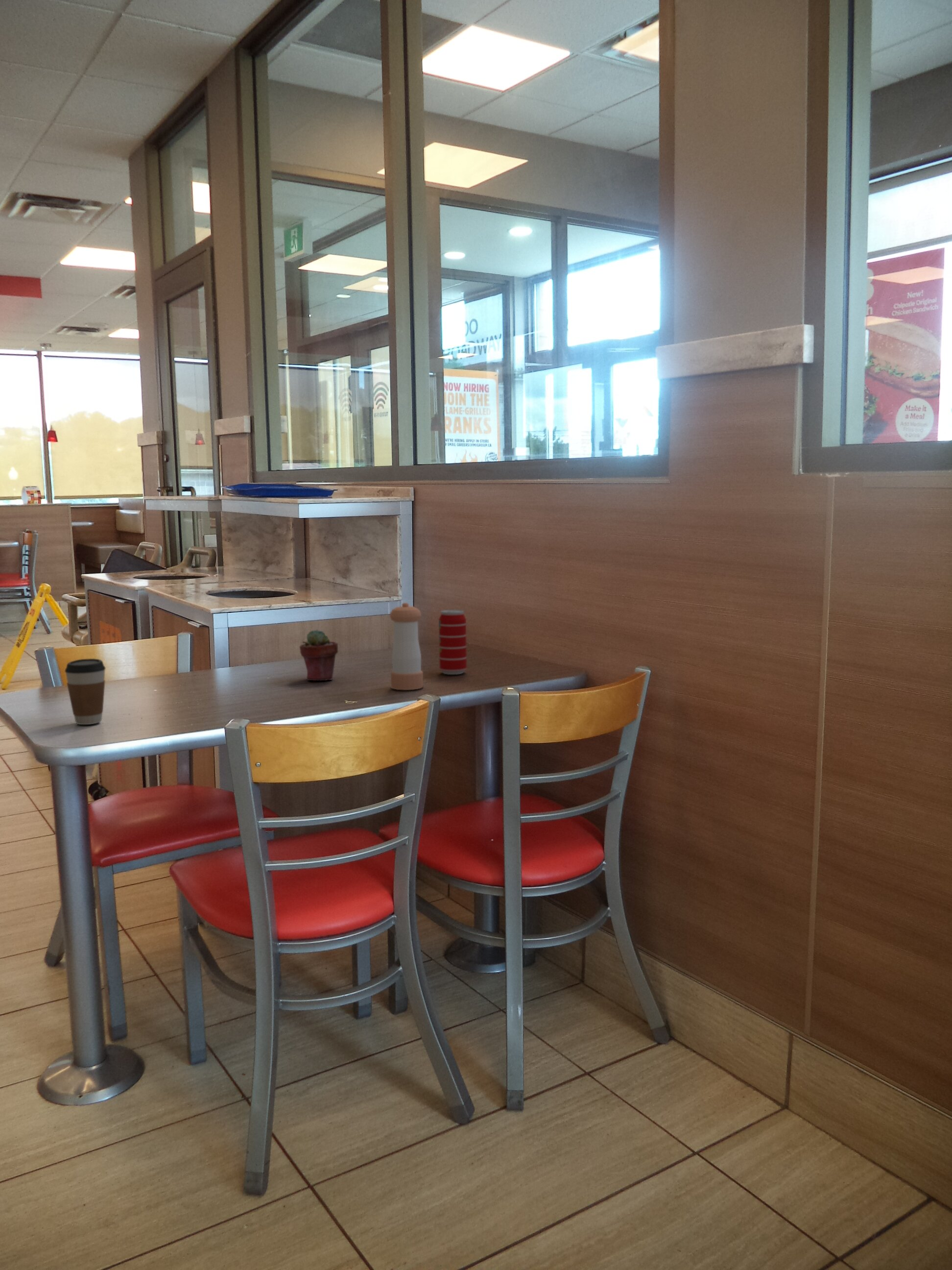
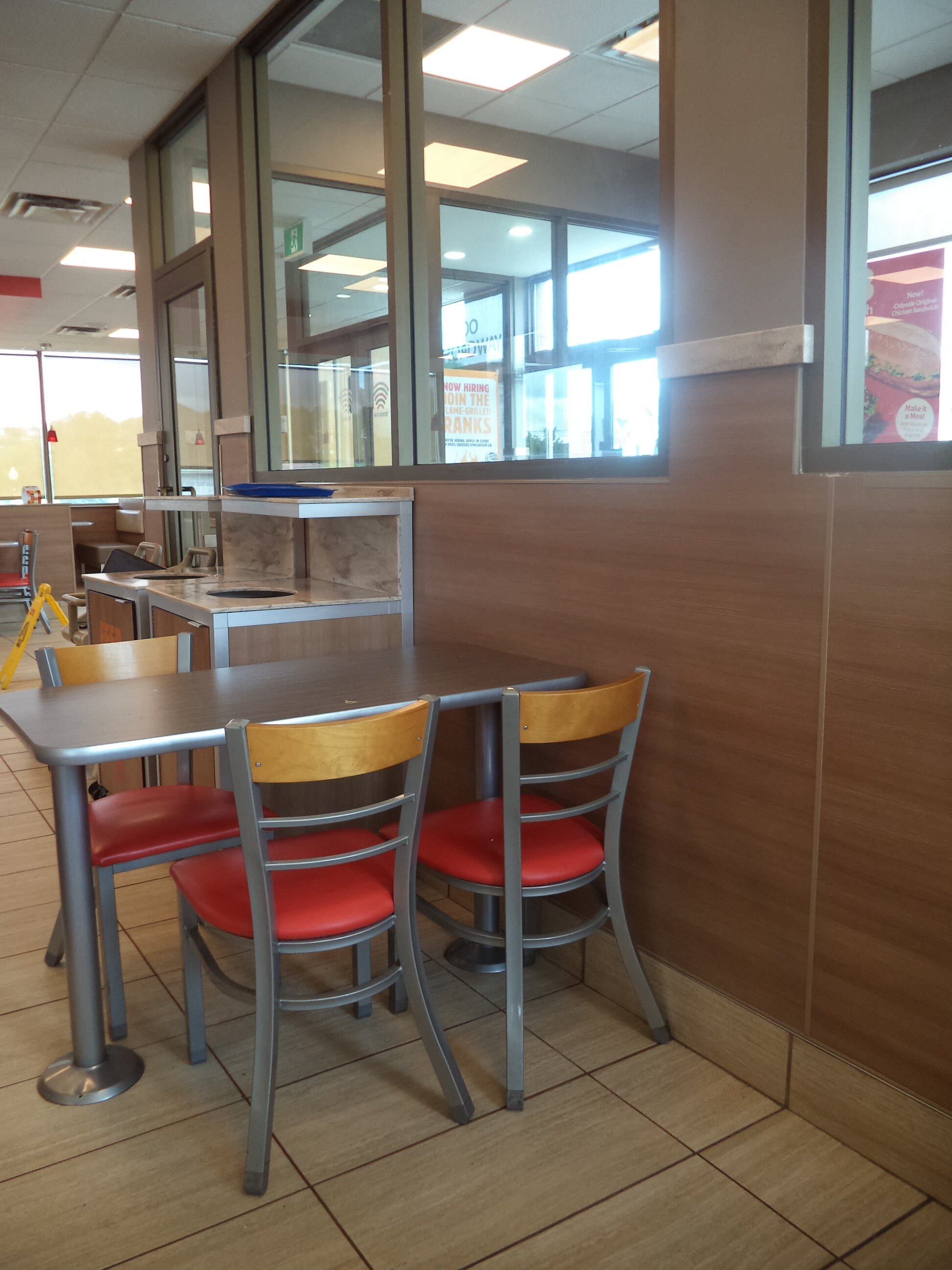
- beverage can (452, 642)
- potted succulent (319, 654)
- pepper shaker (406, 645)
- coffee cup (87, 692)
